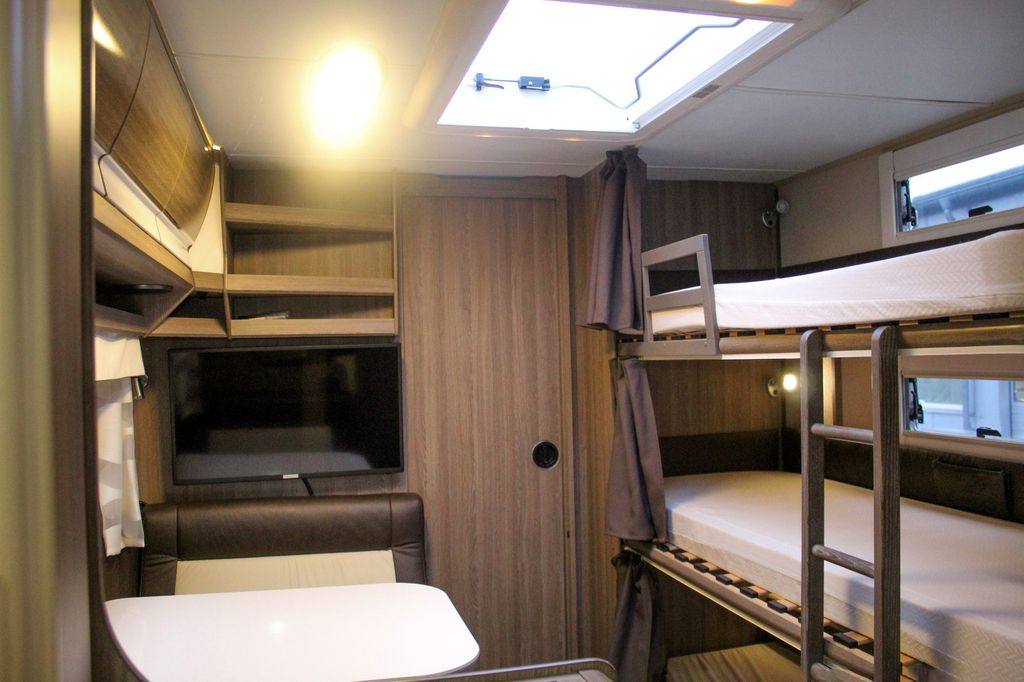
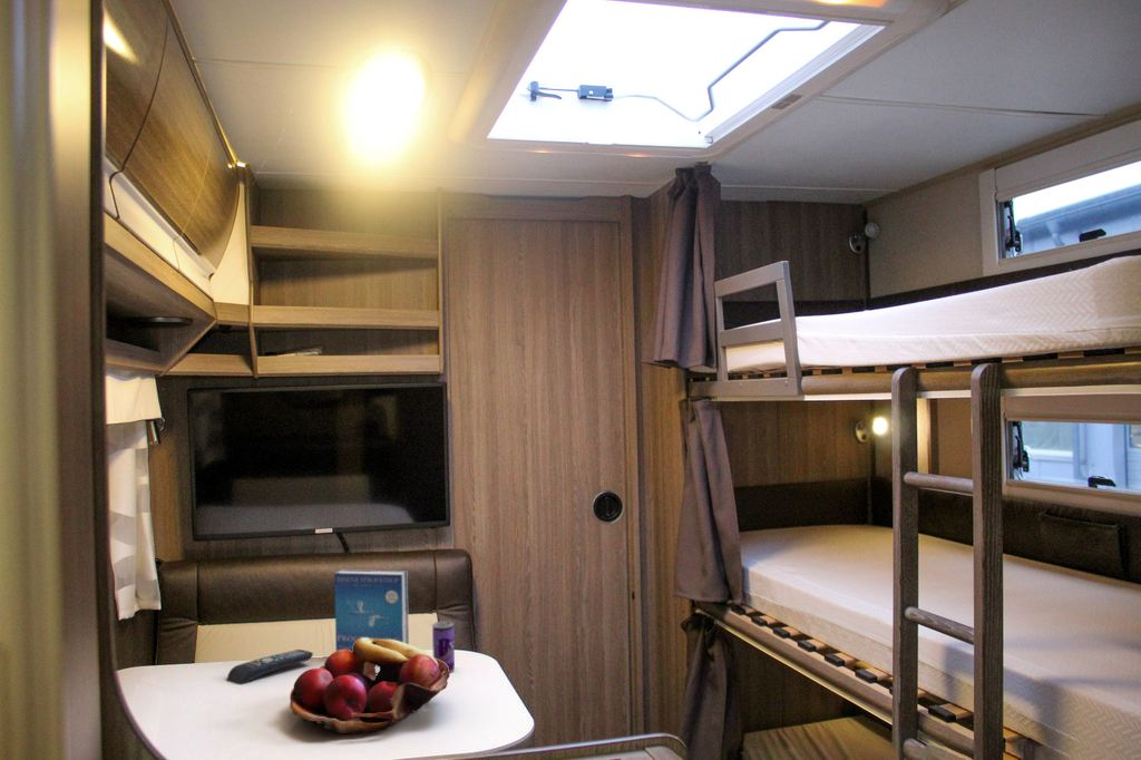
+ beverage can (443, 646)
+ fruit basket (371, 679)
+ book (371, 616)
+ remote control (271, 664)
